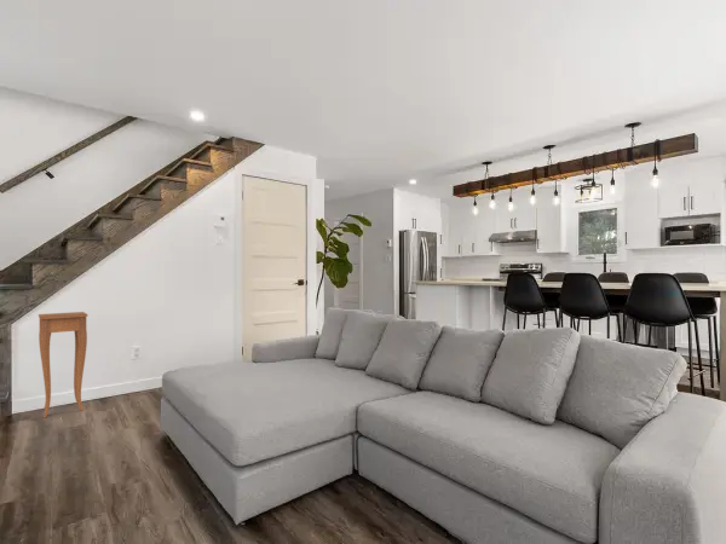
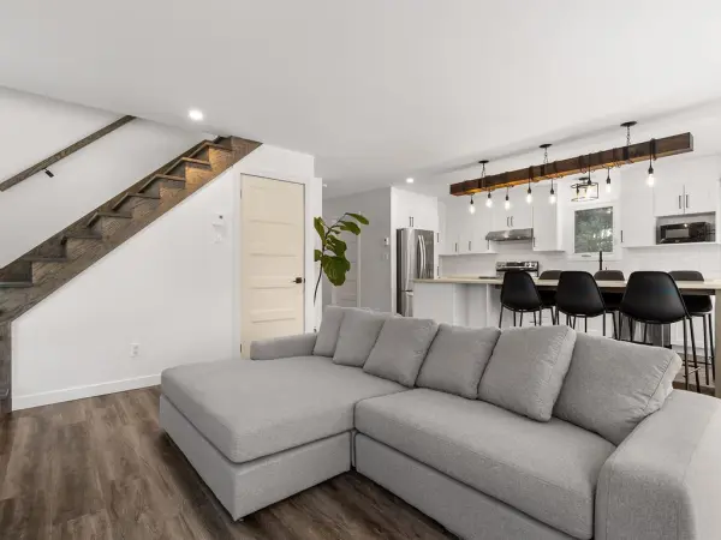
- side table (74, 365)
